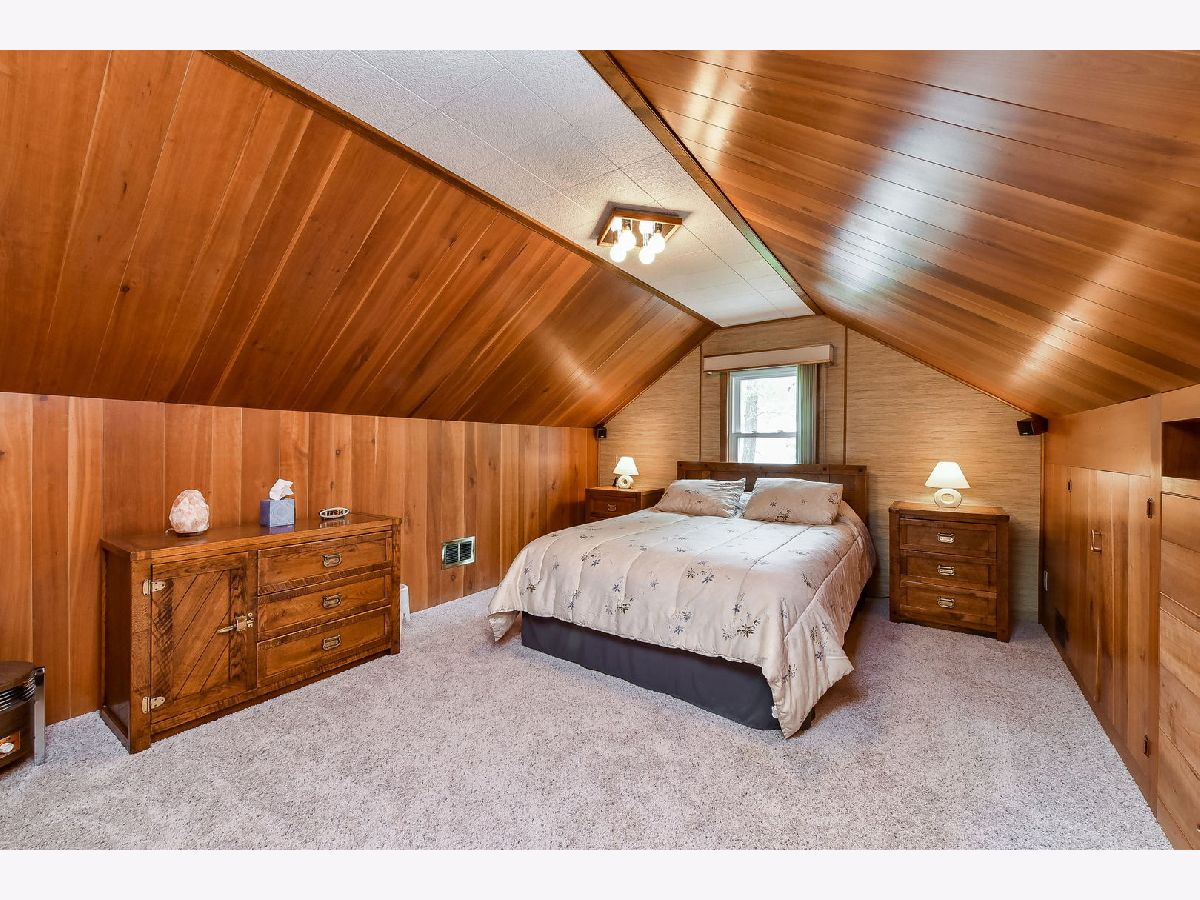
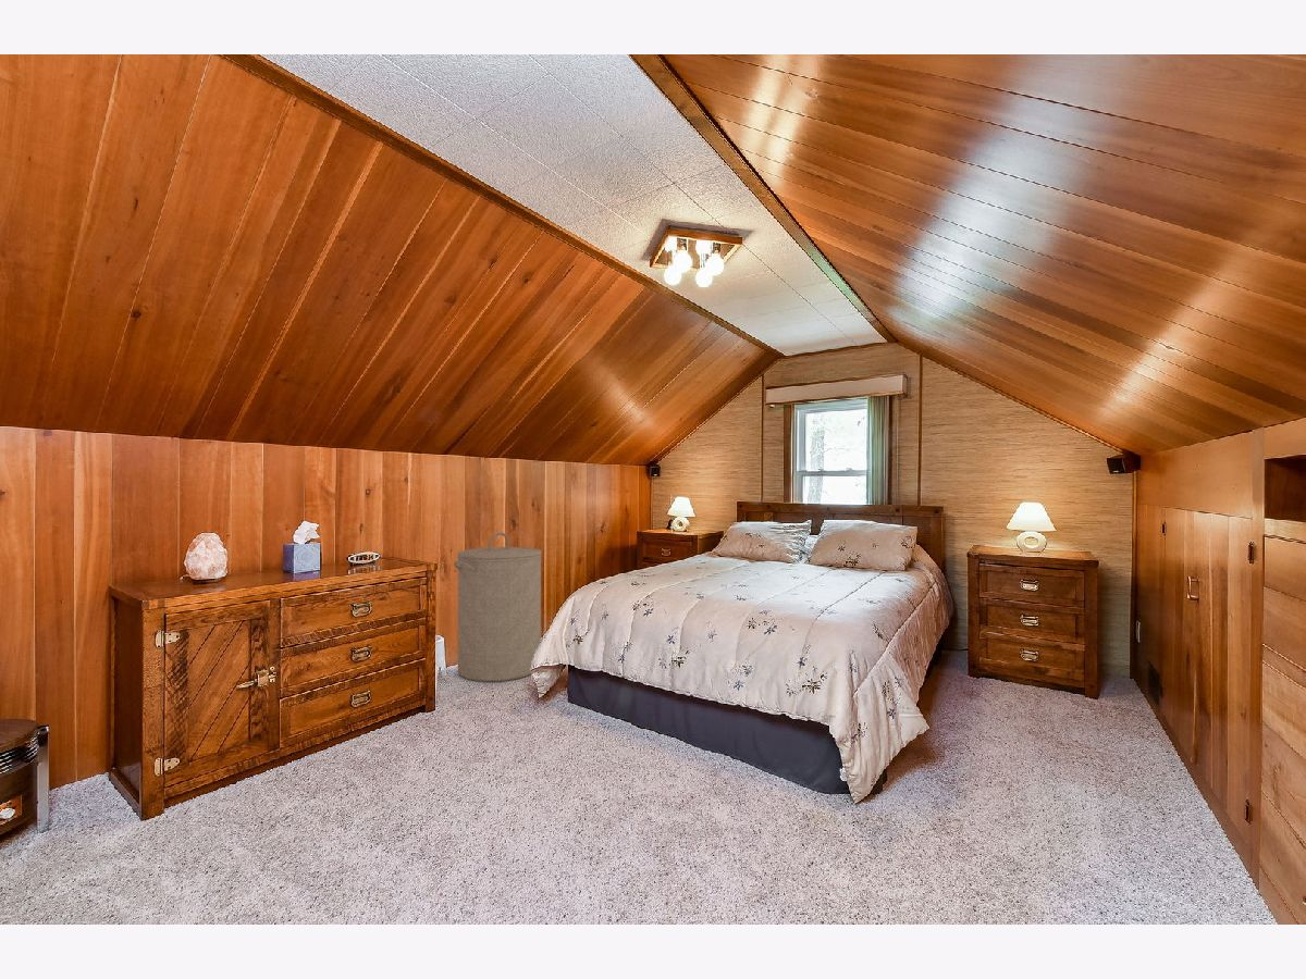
+ laundry hamper (500, 600)
